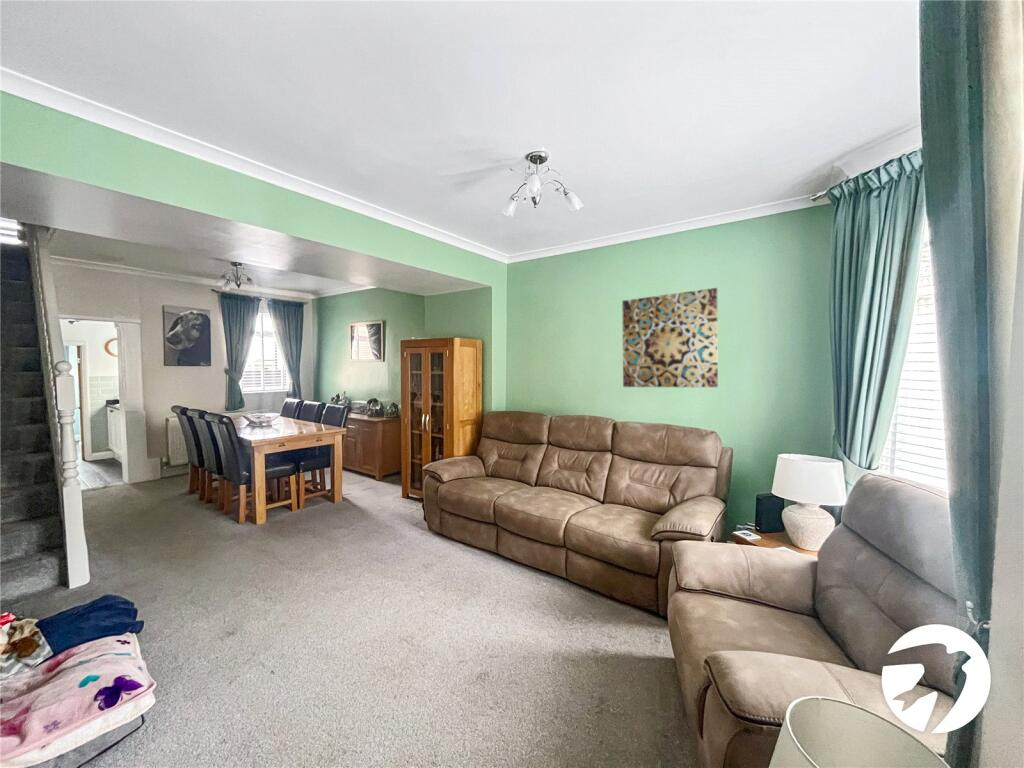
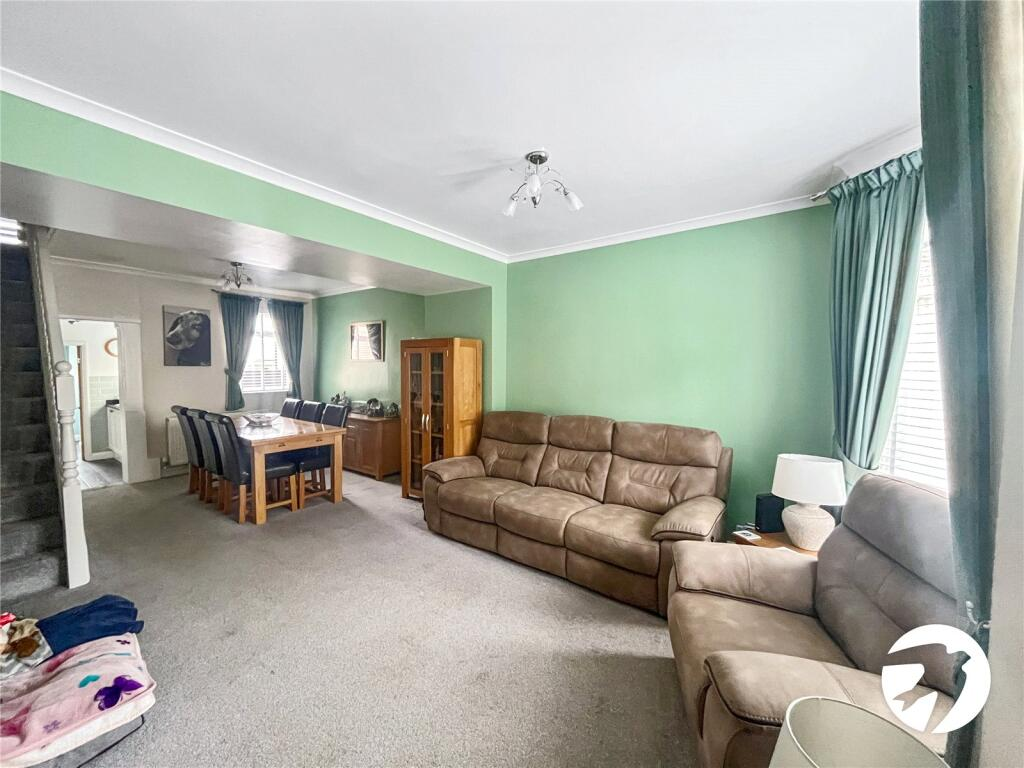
- wall art (667, 341)
